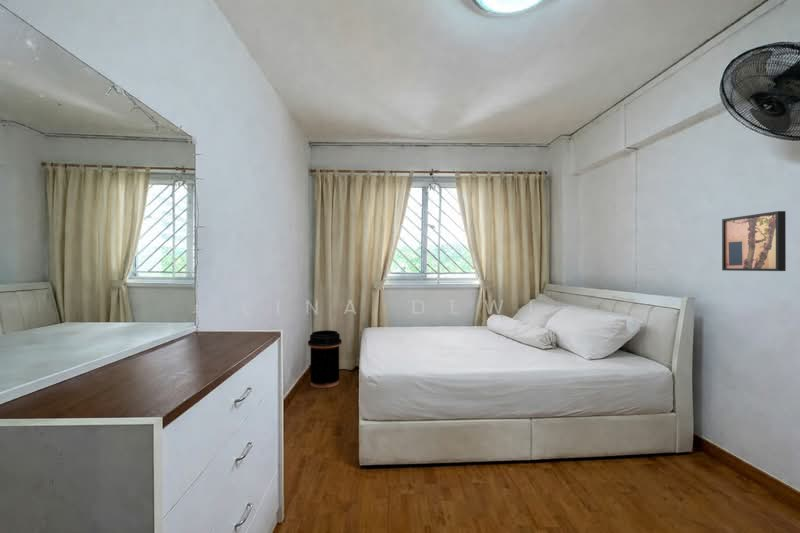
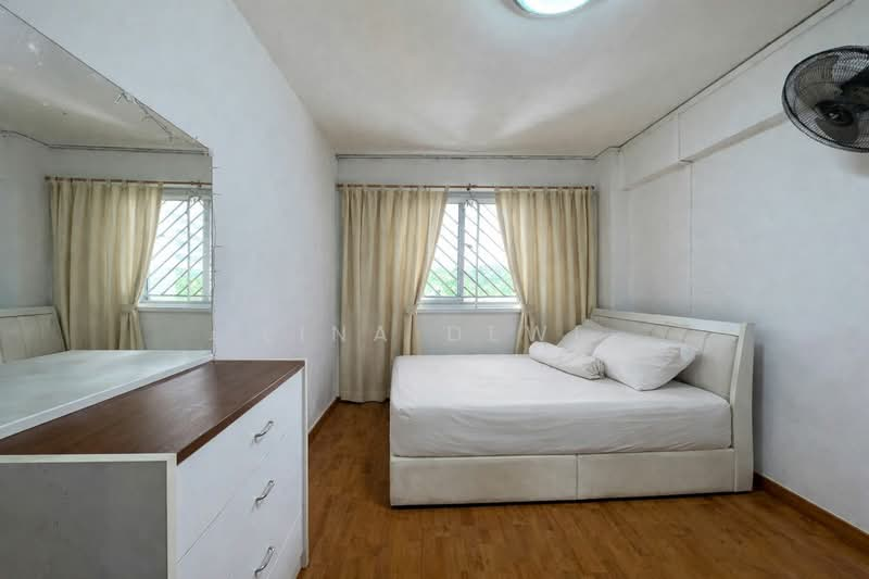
- wall art (751, 243)
- trash can (324, 357)
